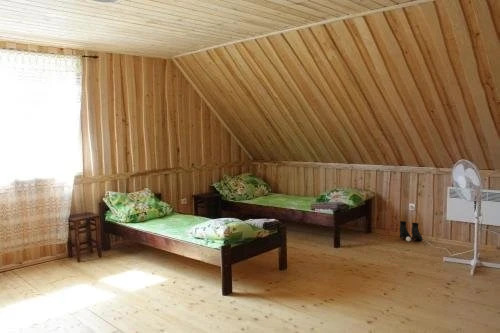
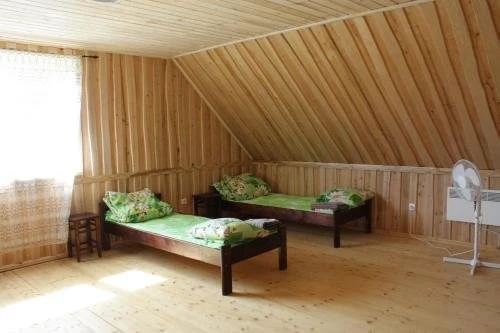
- boots (412, 229)
